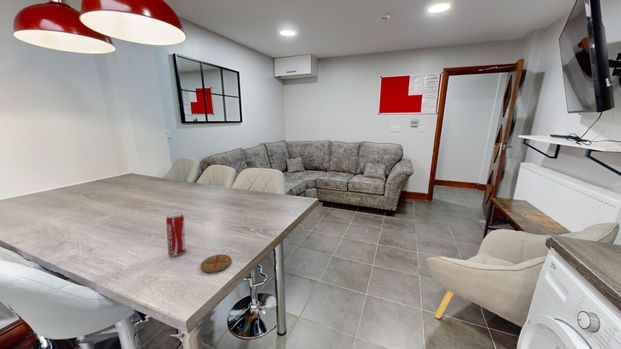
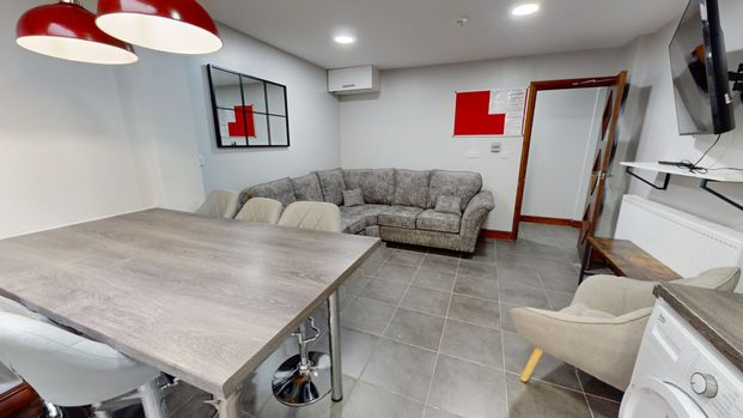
- beverage can (176, 234)
- coaster (216, 262)
